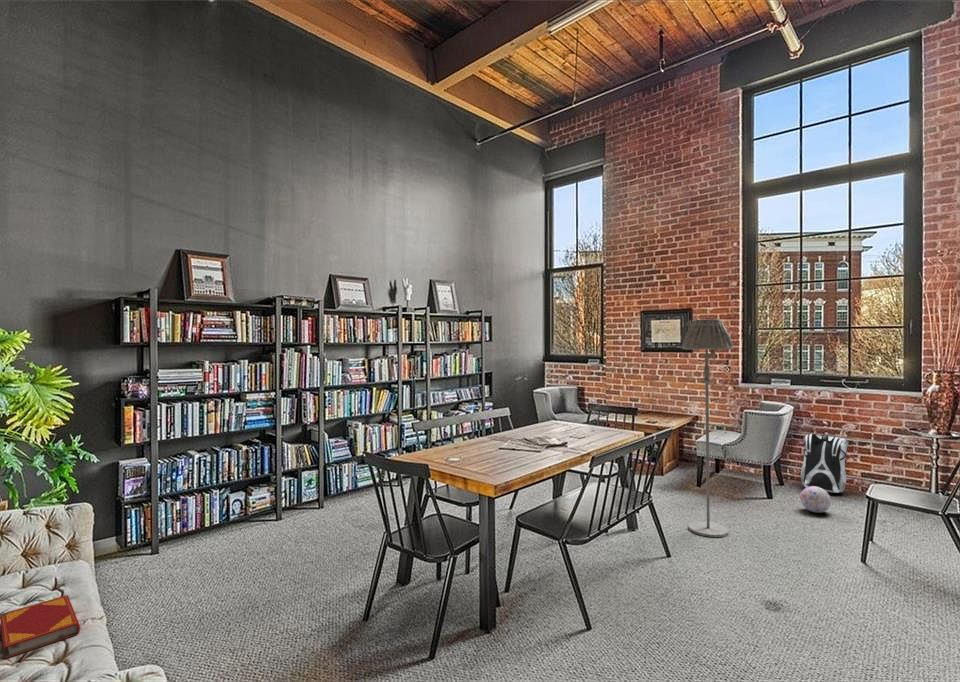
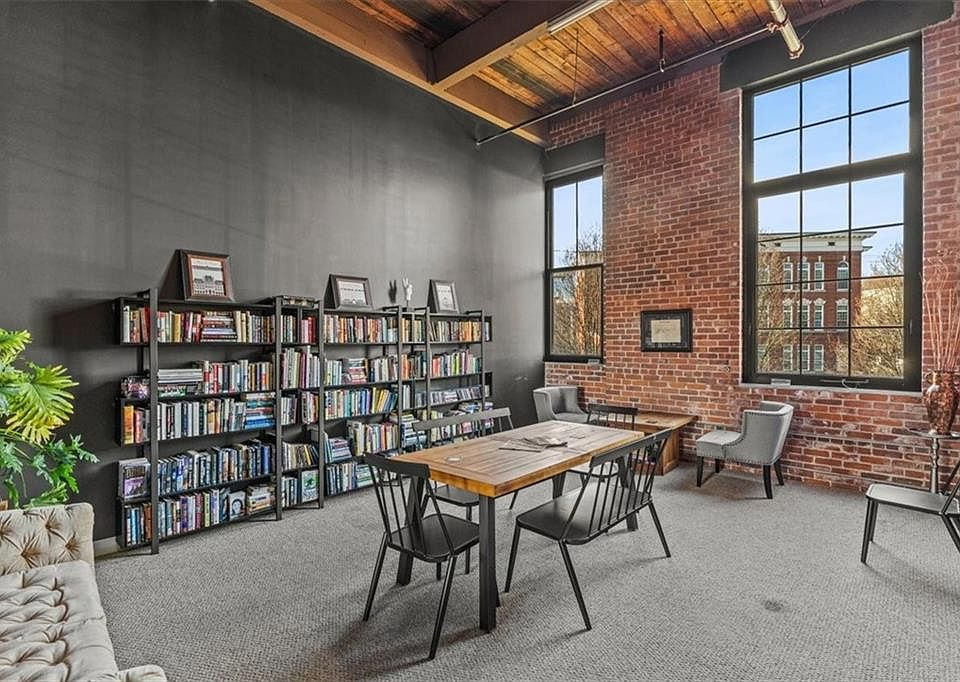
- backpack (823, 462)
- floor lamp (707, 424)
- hardback book (39, 623)
- decorative ball (815, 499)
